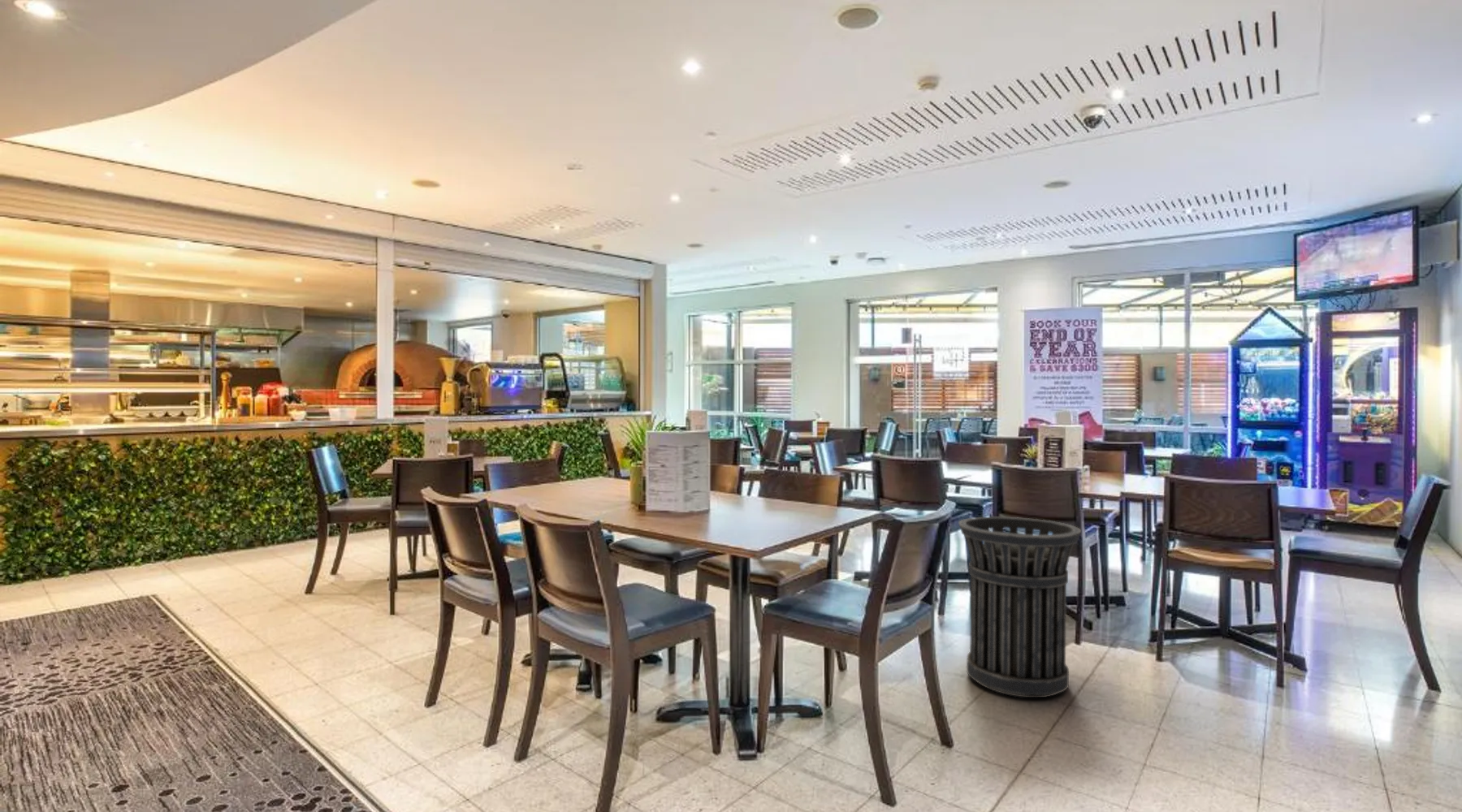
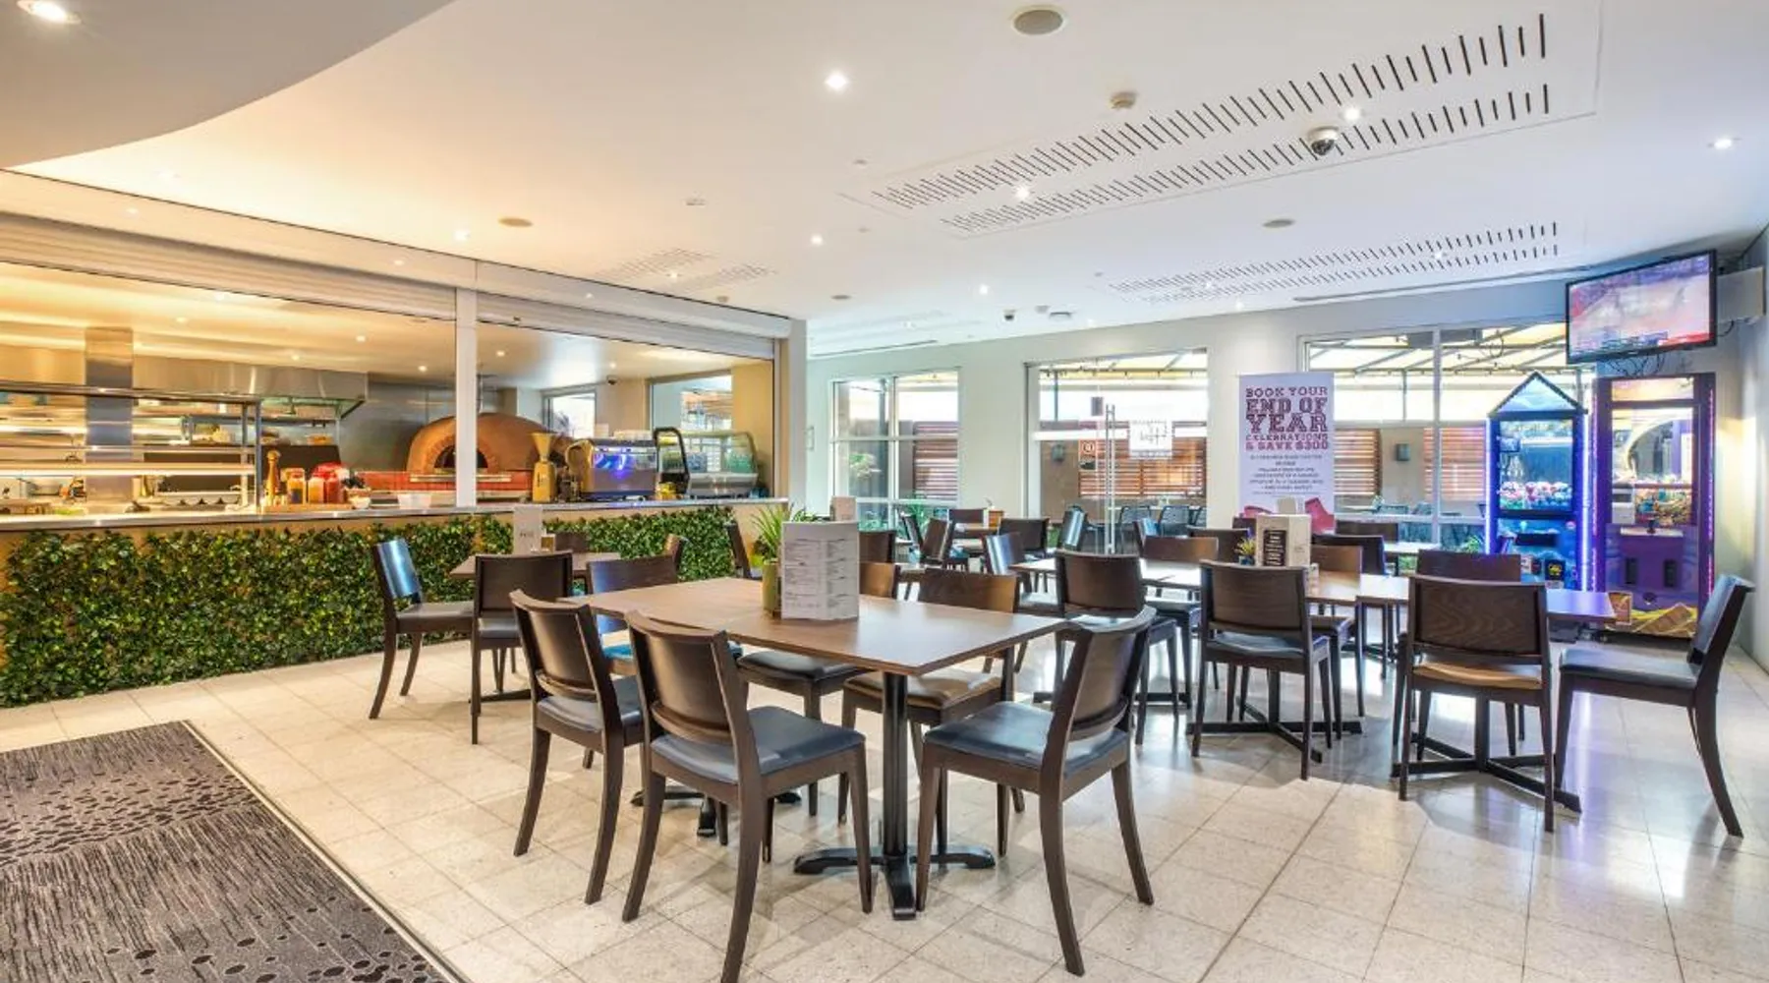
- trash can (1017, 603)
